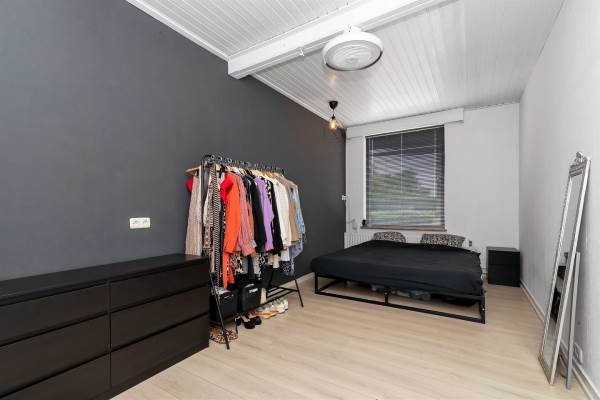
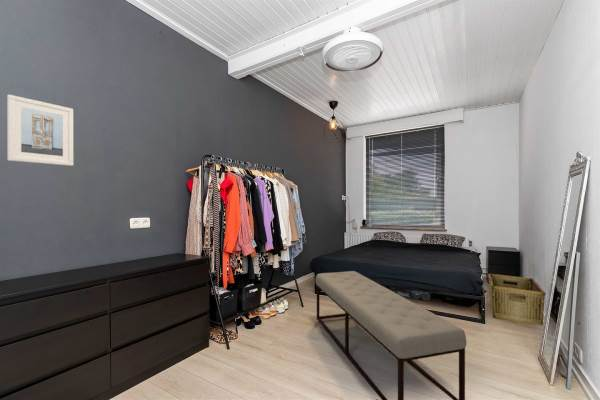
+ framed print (42, 132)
+ bench (370, 322)
+ hamper (513, 297)
